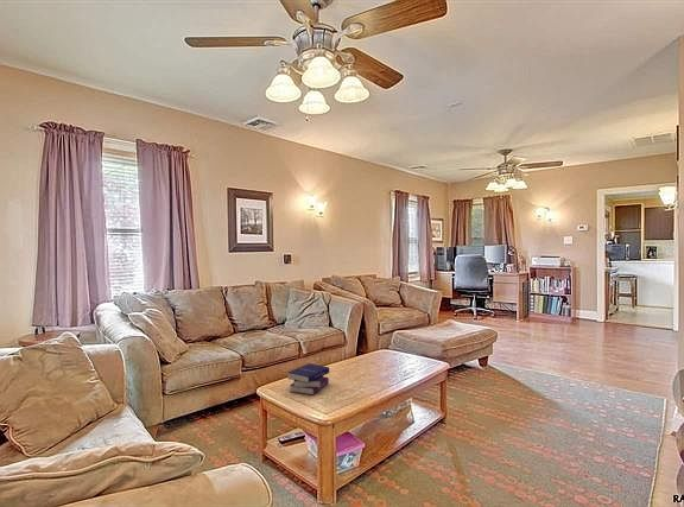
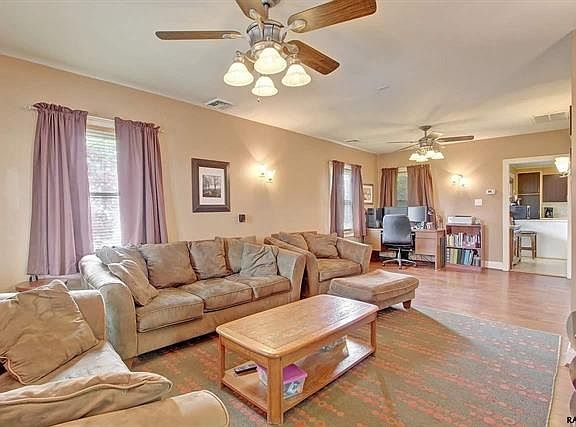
- book (309, 378)
